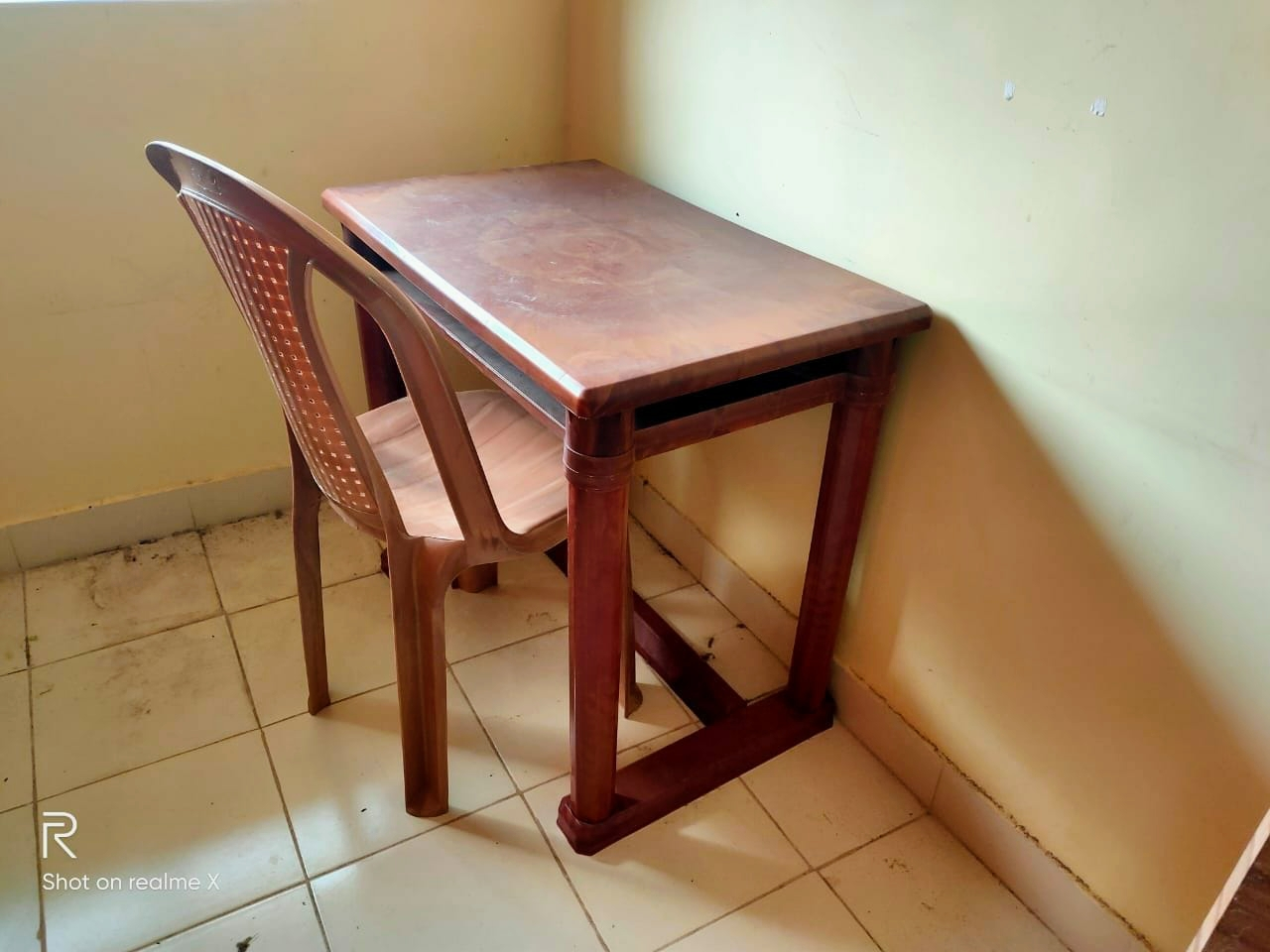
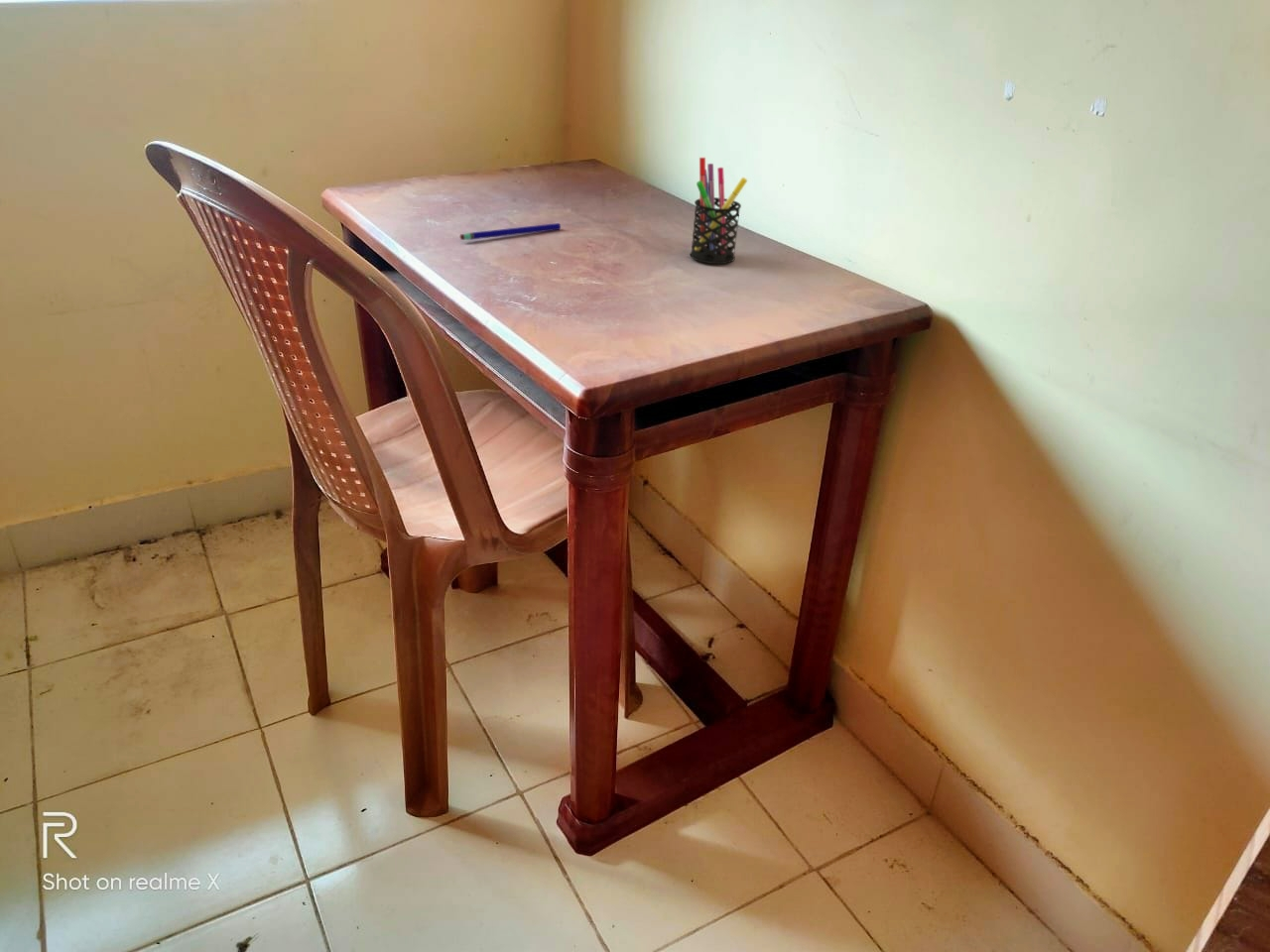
+ pen holder (711, 210)
+ pen (511, 231)
